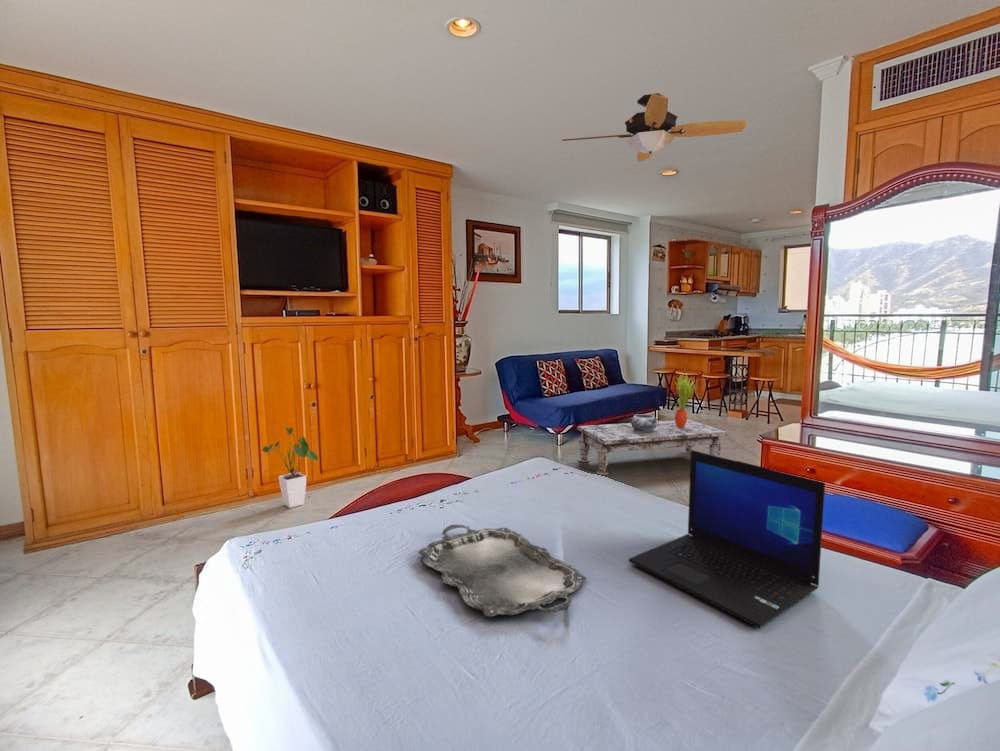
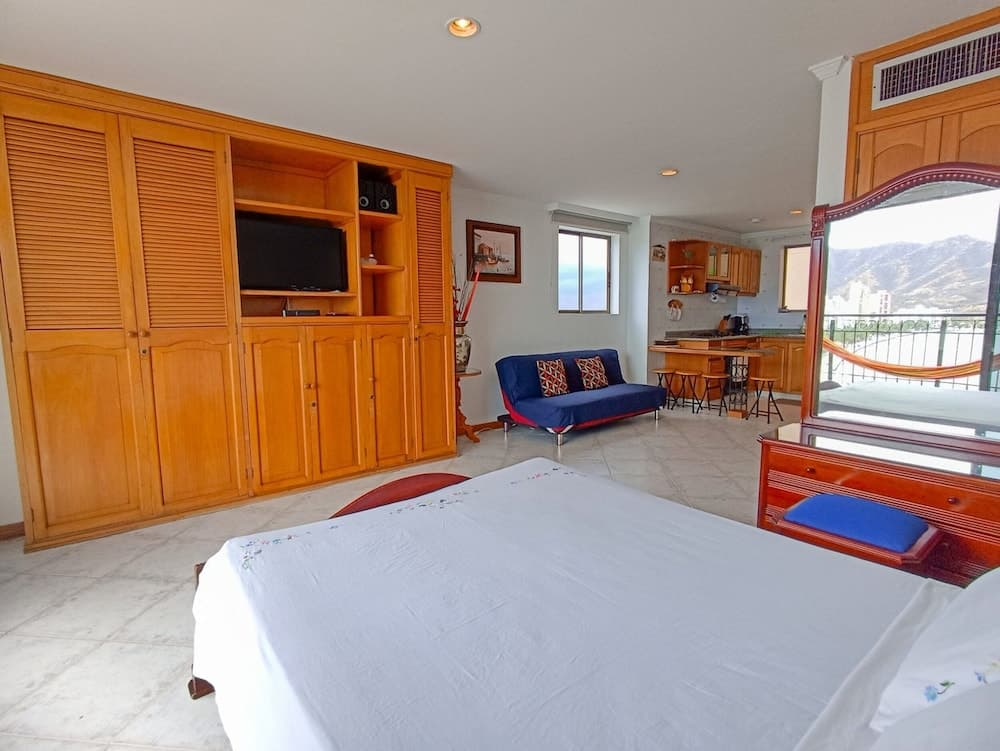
- potted plant (685, 400)
- decorative bowl (644, 423)
- ceiling fan (650, 126)
- coffee table (648, 445)
- house plant (287, 468)
- laptop (720, 525)
- serving tray (497, 564)
